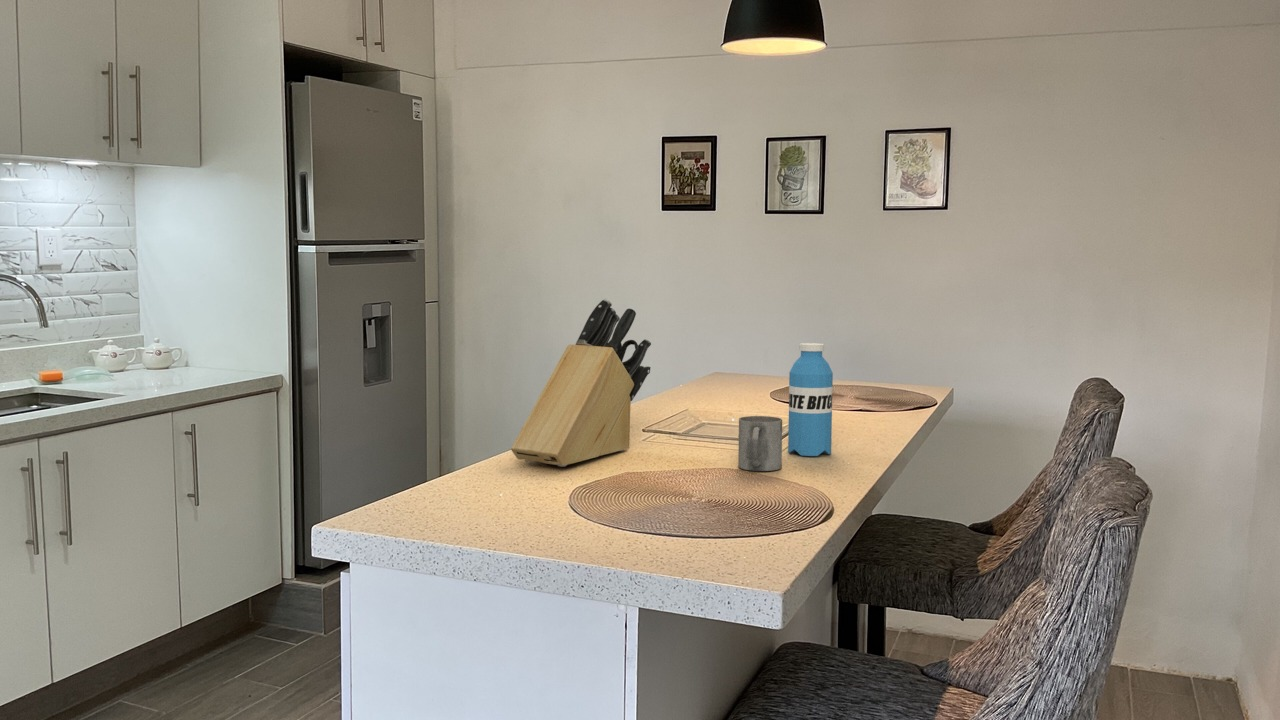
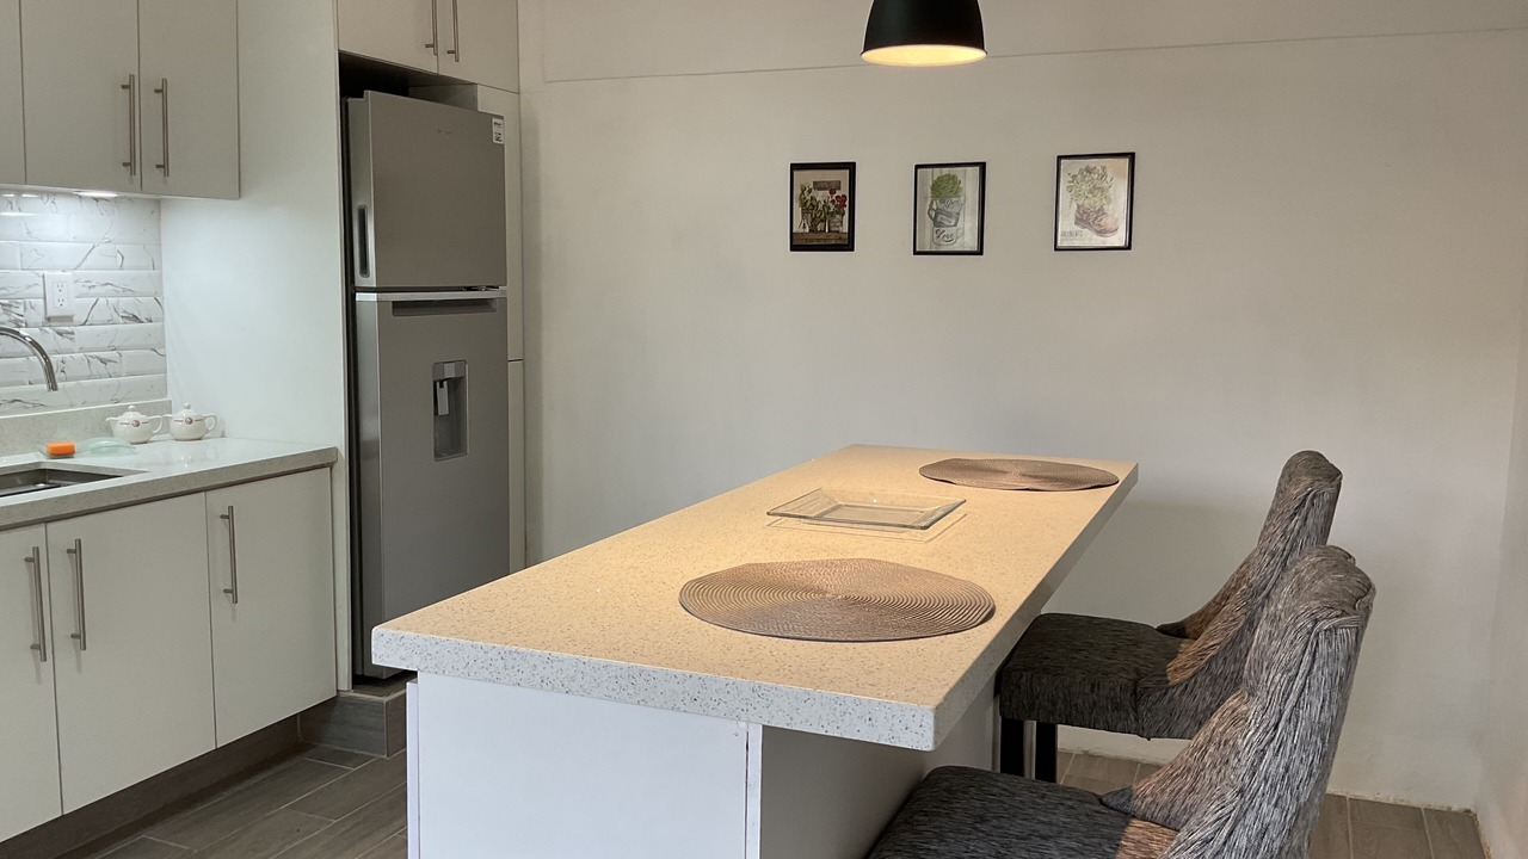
- water bottle (810, 398)
- knife block (586, 377)
- mug (758, 444)
